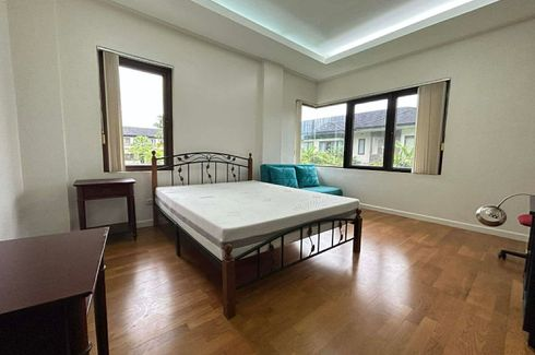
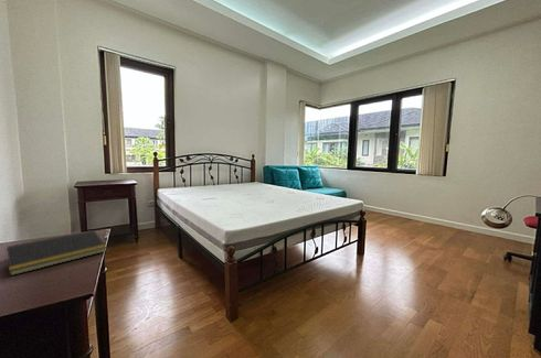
+ notepad (60, 248)
